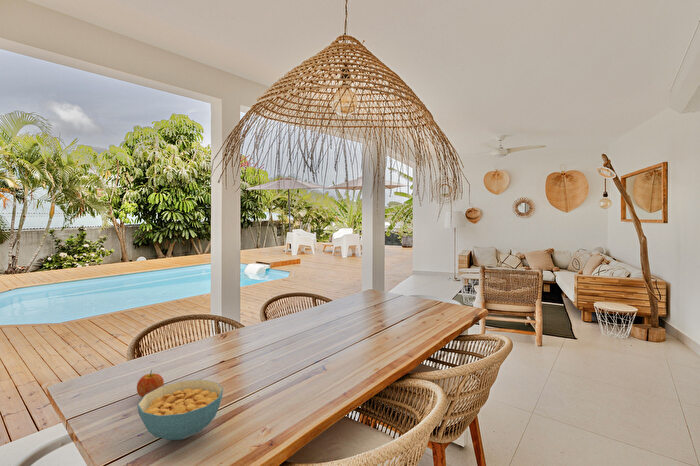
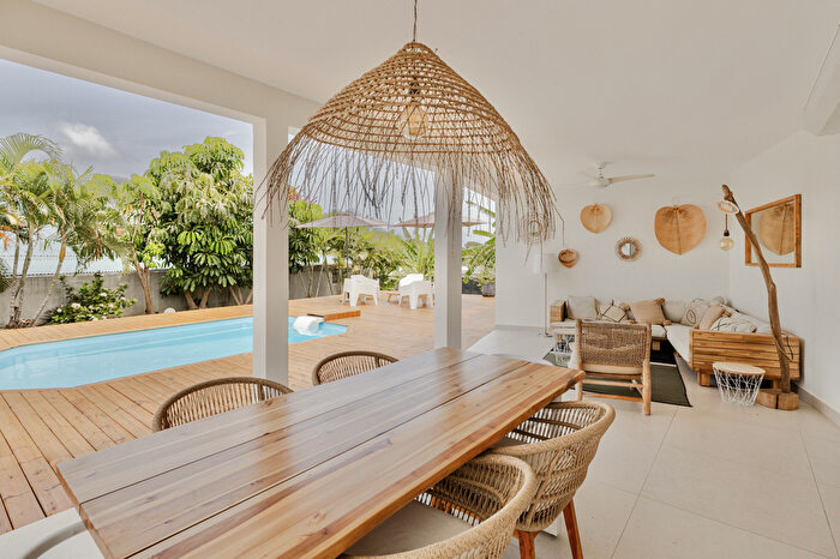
- apple (150, 383)
- cereal bowl (182, 414)
